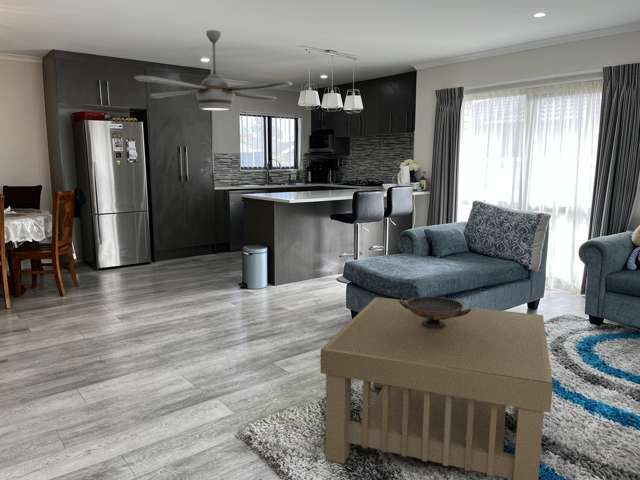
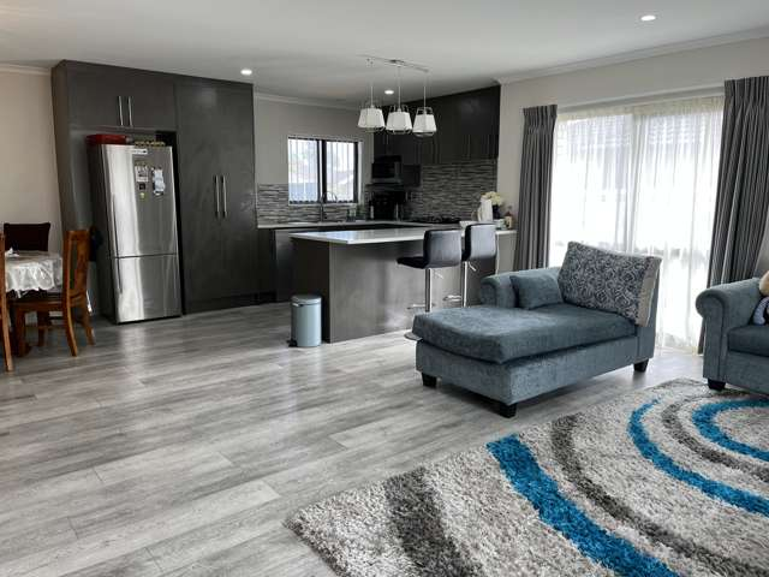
- ceiling fan (214, 71)
- decorative bowl (433, 313)
- coffee table (440, 381)
